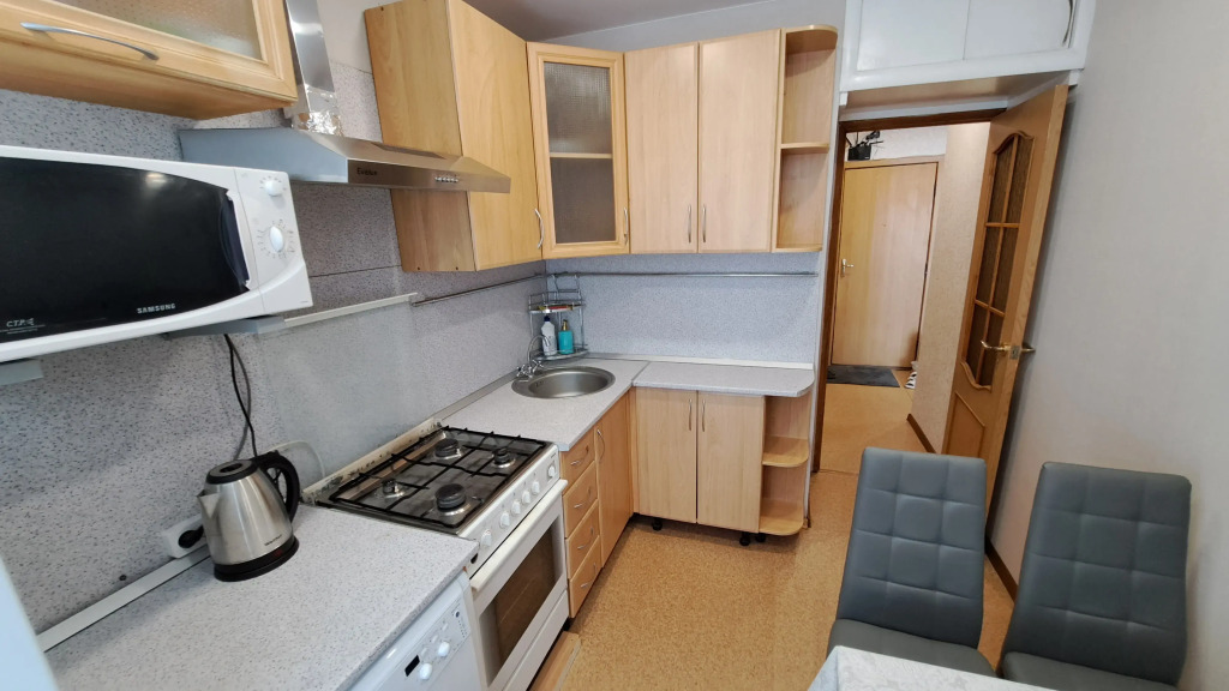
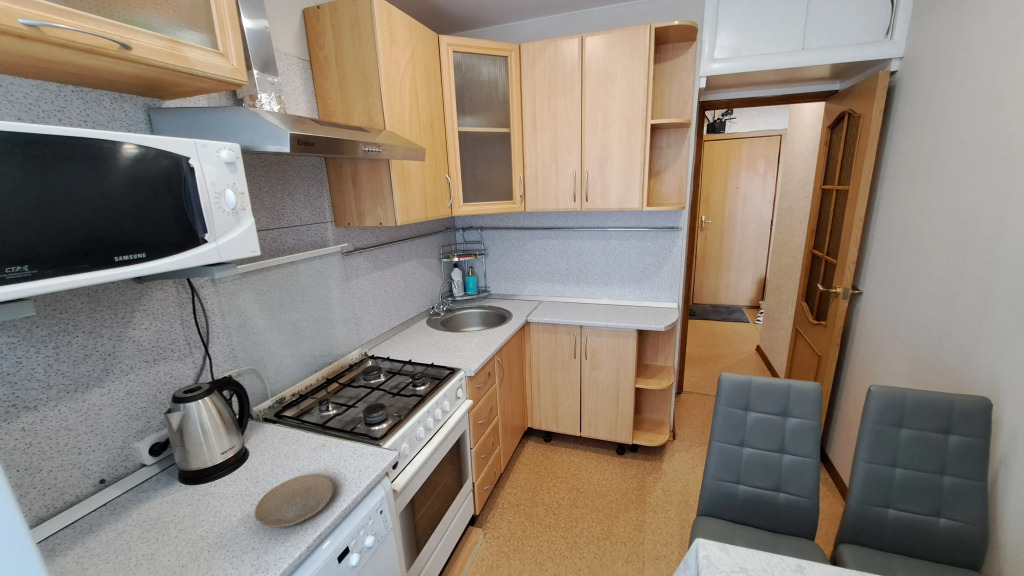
+ plate (296, 502)
